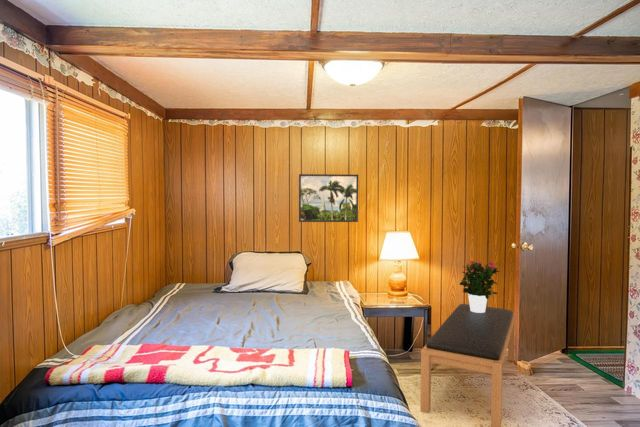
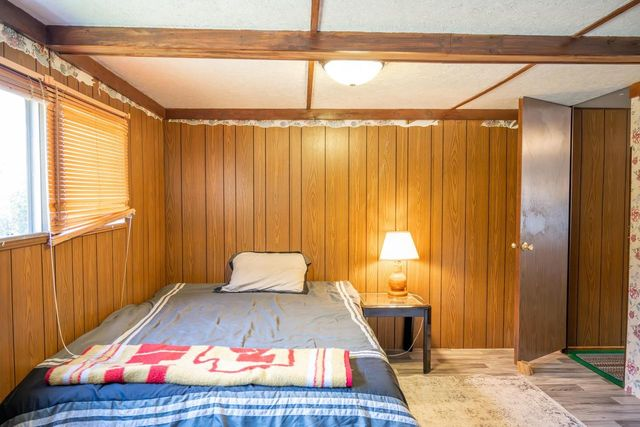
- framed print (328, 198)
- bench (475, 351)
- potted flower (479, 285)
